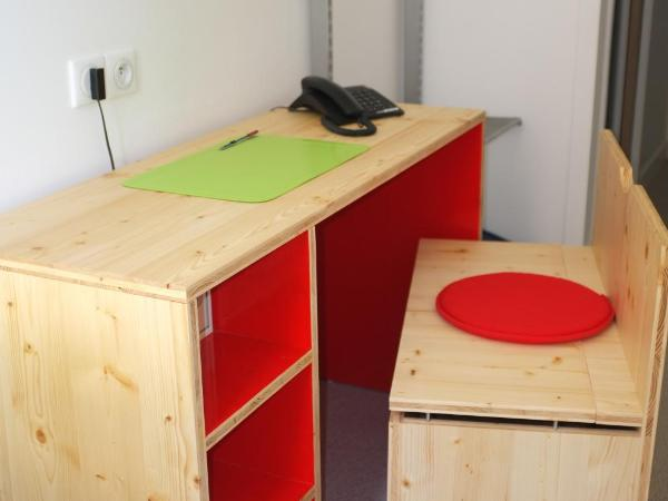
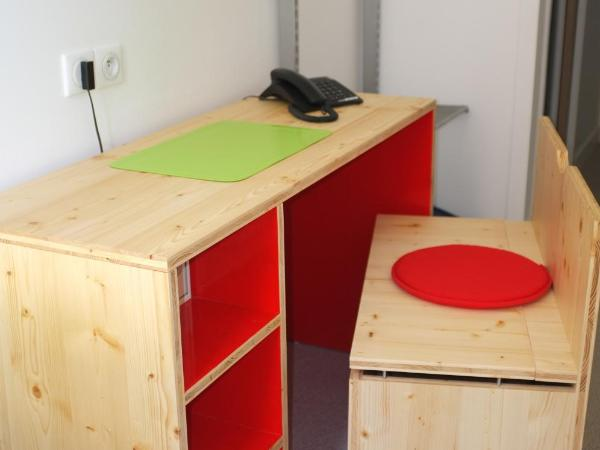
- pen (239, 139)
